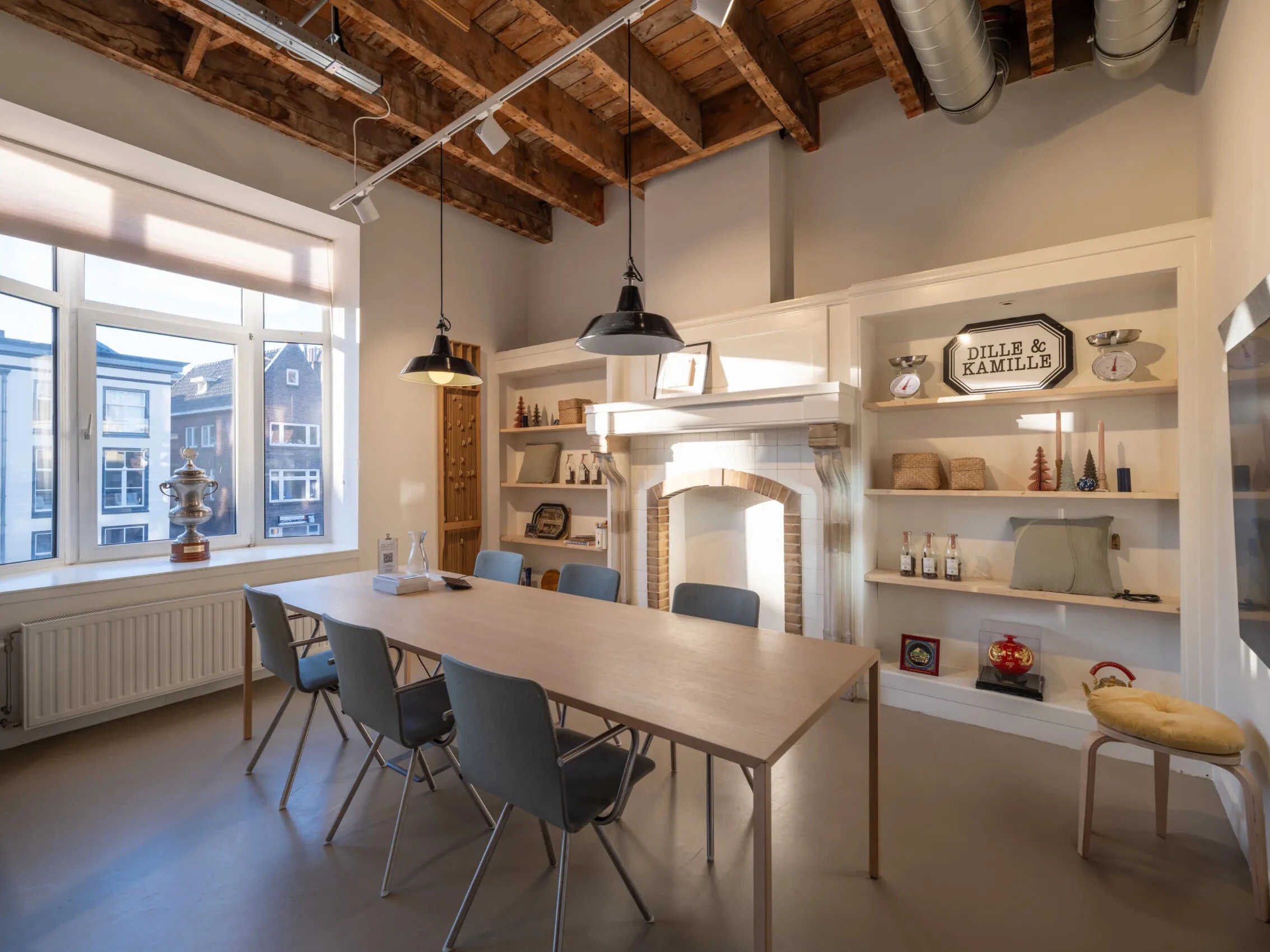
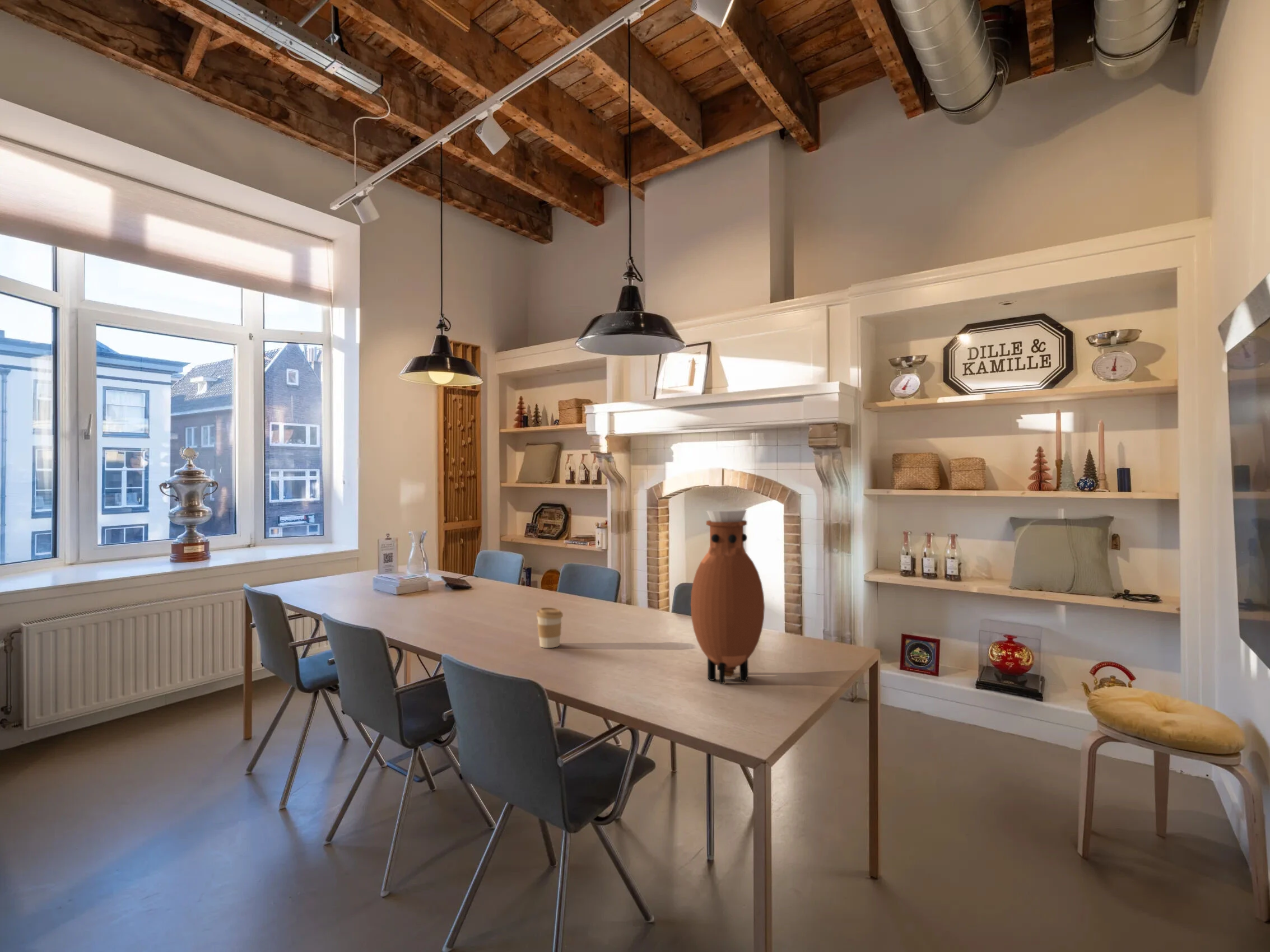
+ vase (727, 594)
+ coffee cup (550, 627)
